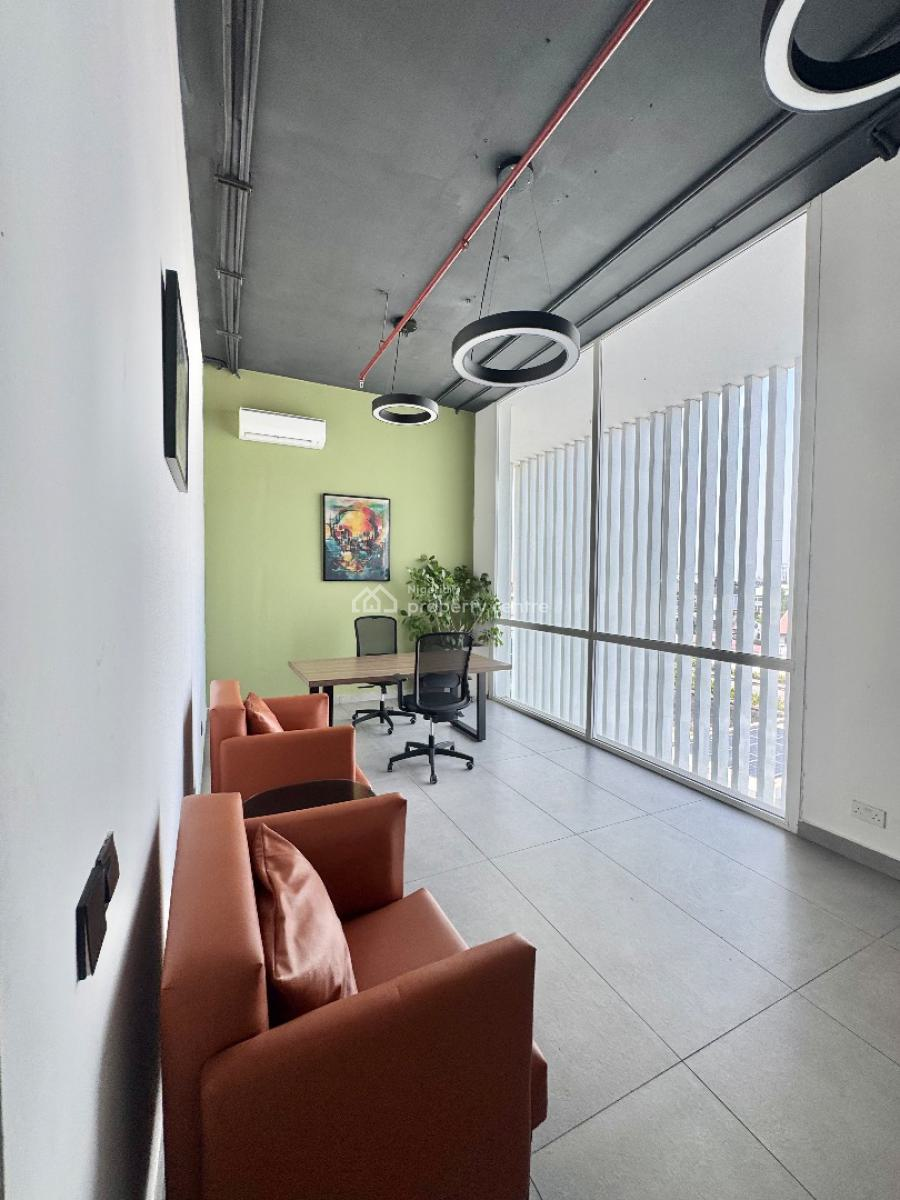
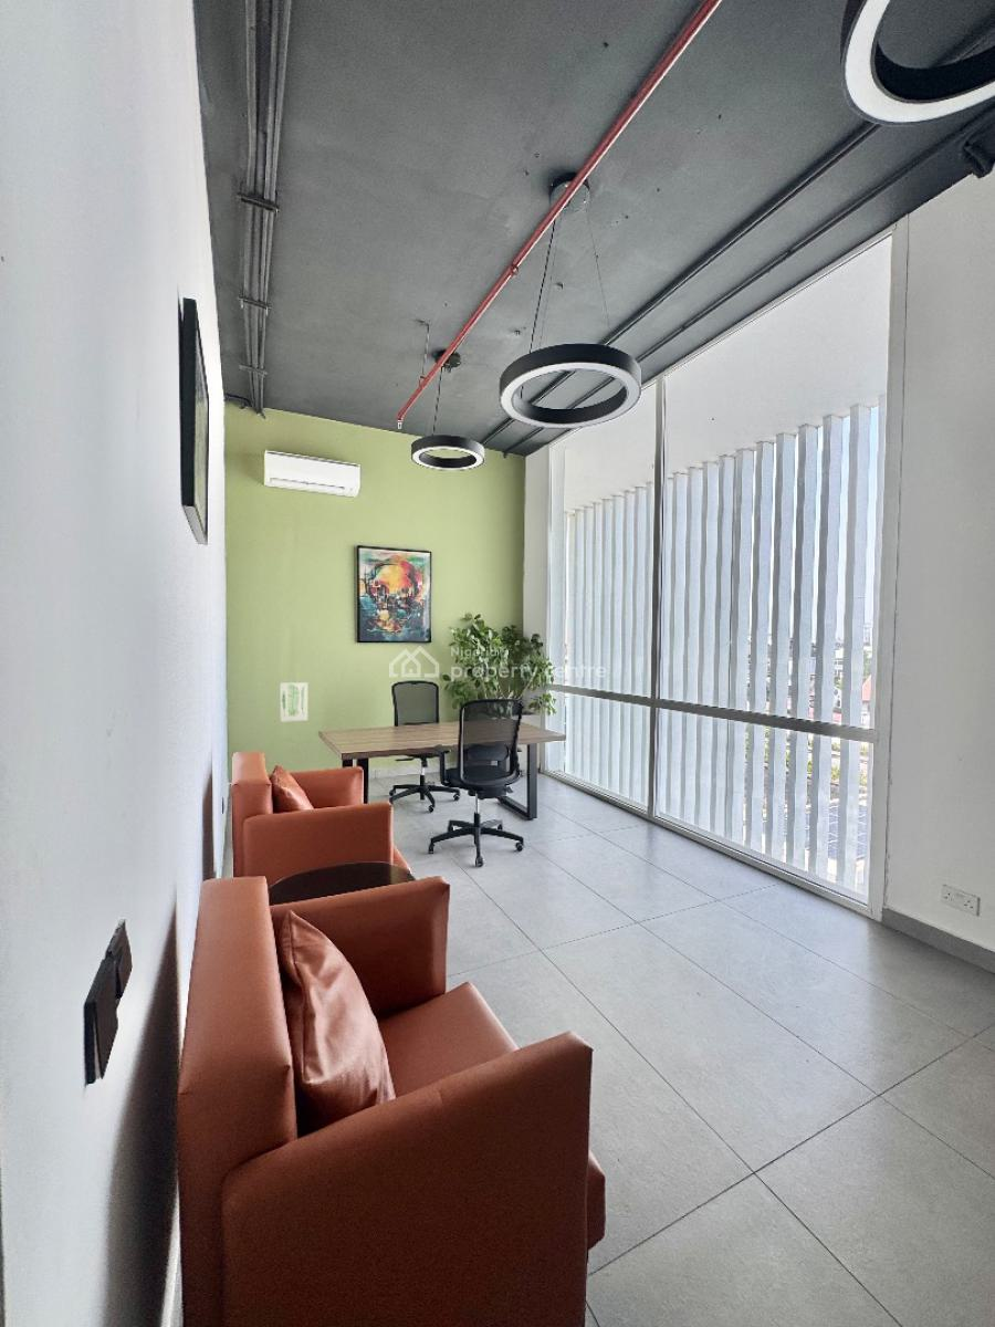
+ wall art (293, 701)
